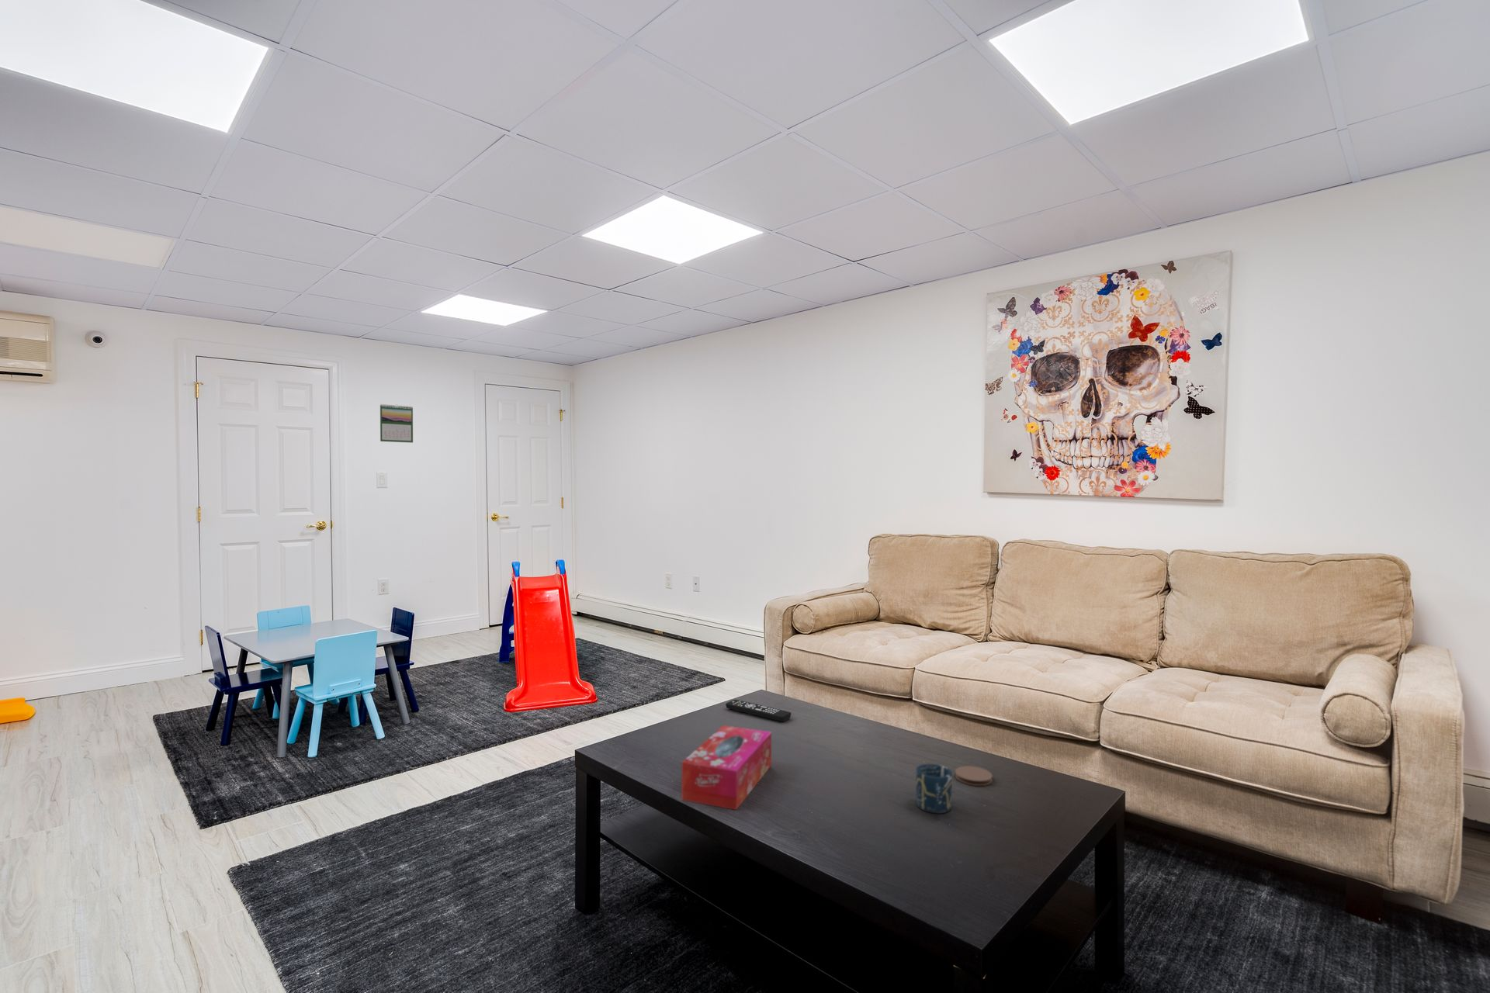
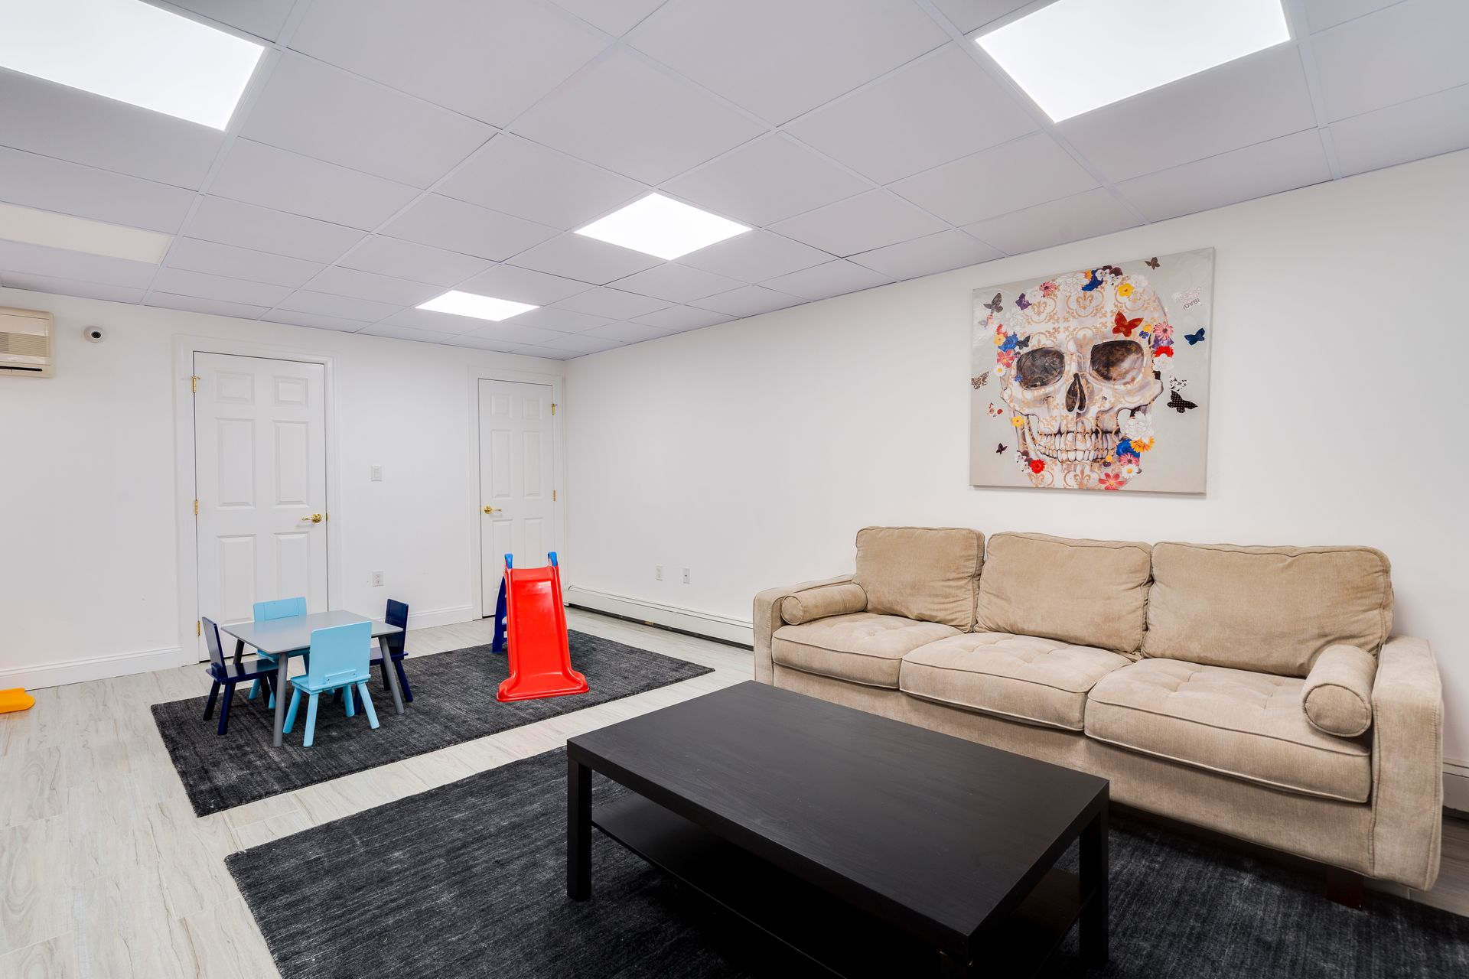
- tissue box (728, 764)
- cup (935, 790)
- coaster (973, 775)
- calendar (397, 423)
- remote control (757, 709)
